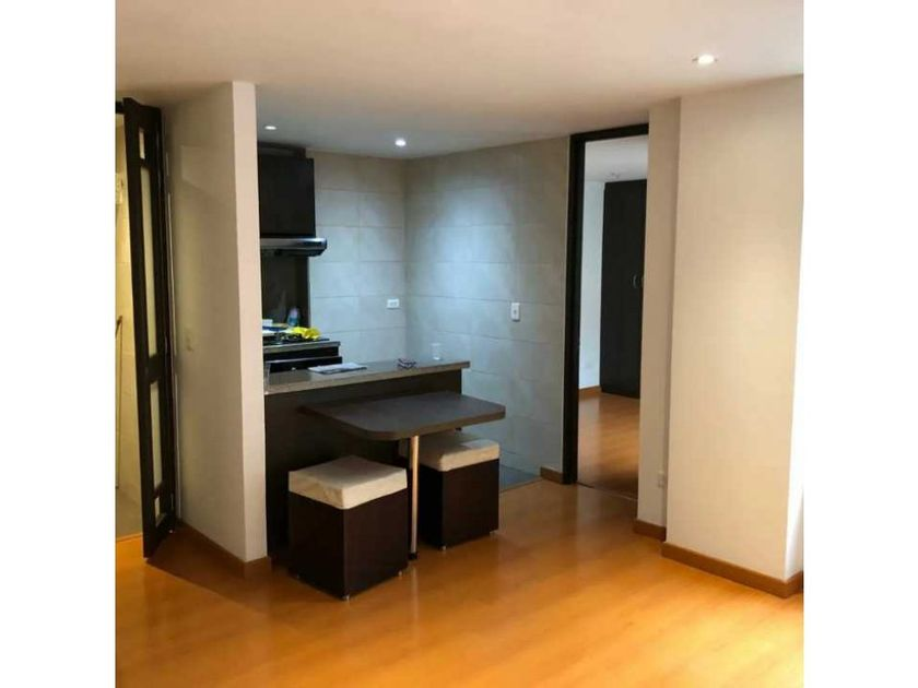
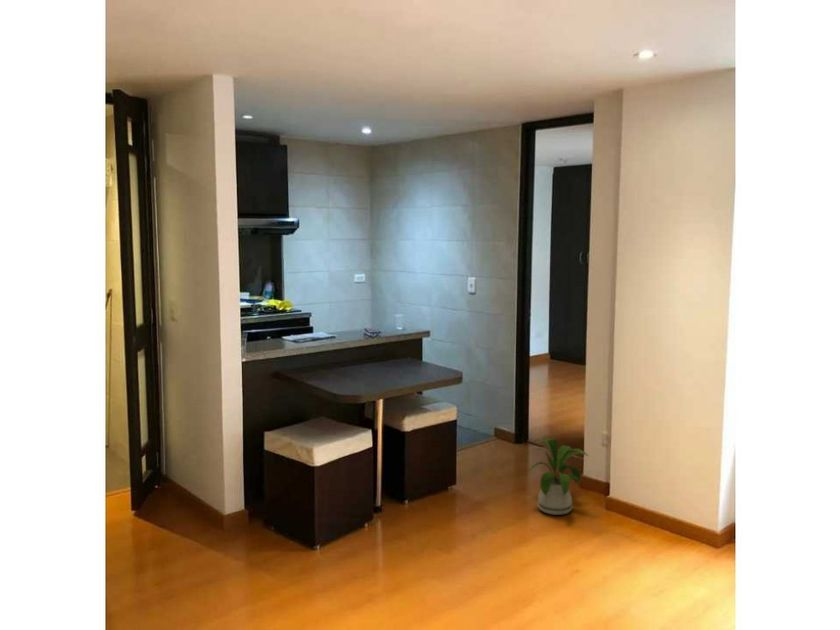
+ house plant (562, 470)
